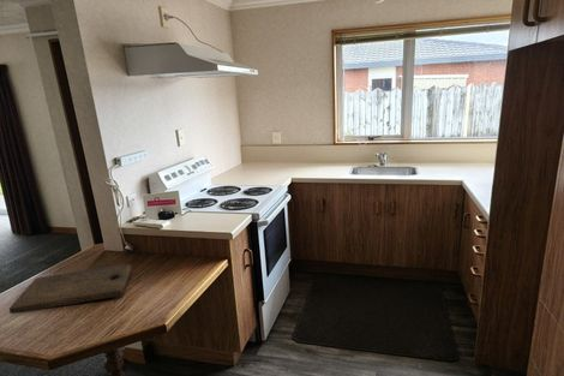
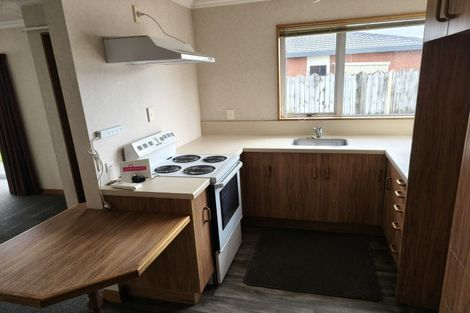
- cutting board (76, 286)
